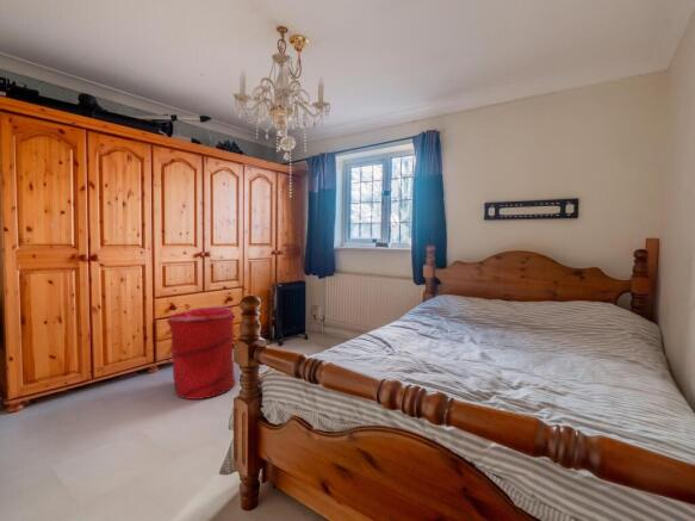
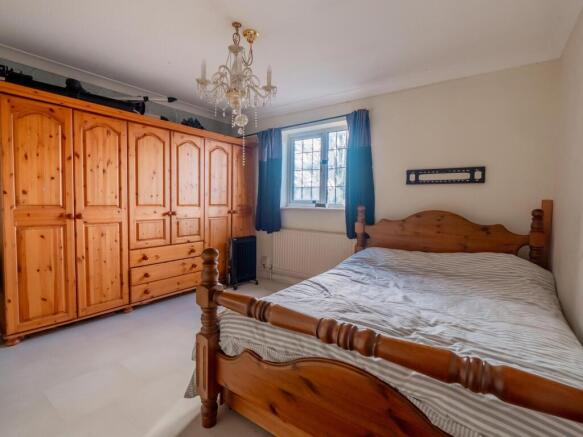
- laundry hamper (203, 348)
